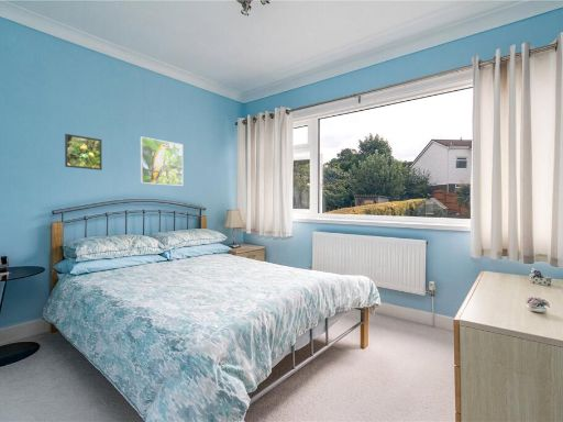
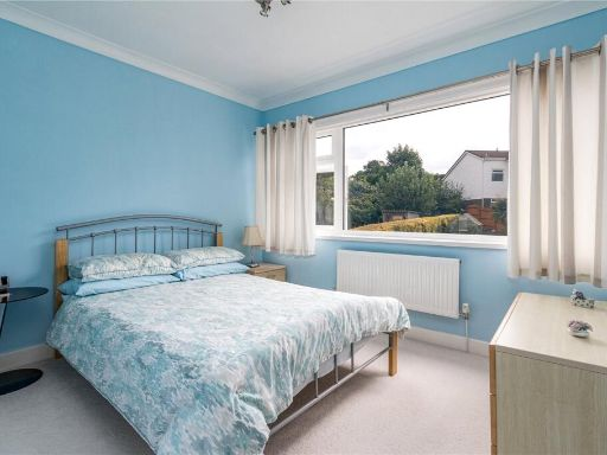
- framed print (84, 152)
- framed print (162, 163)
